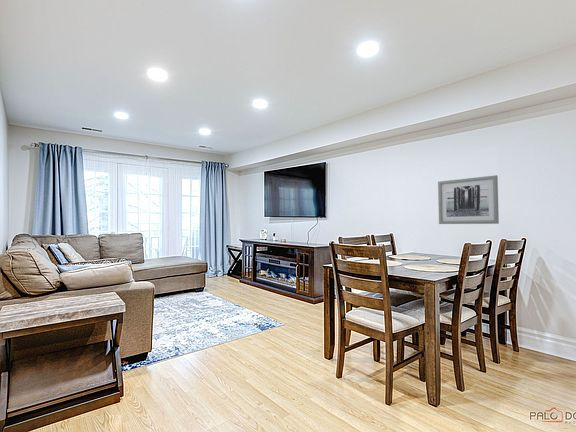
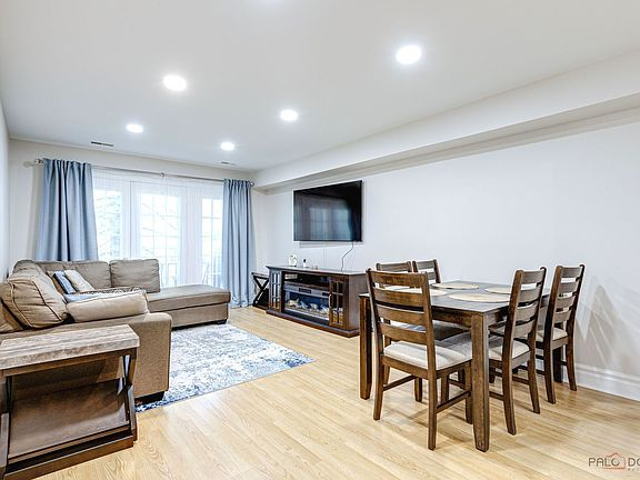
- wall art (466, 201)
